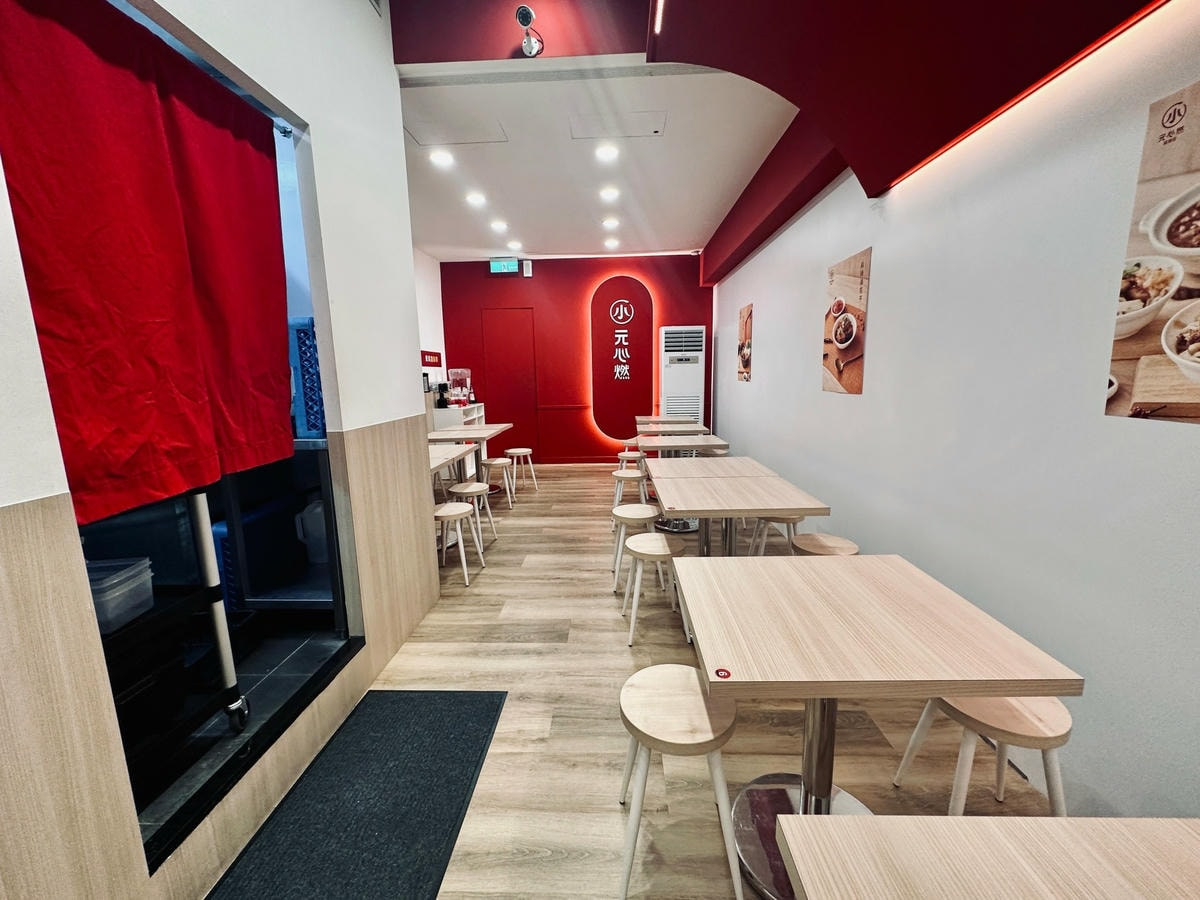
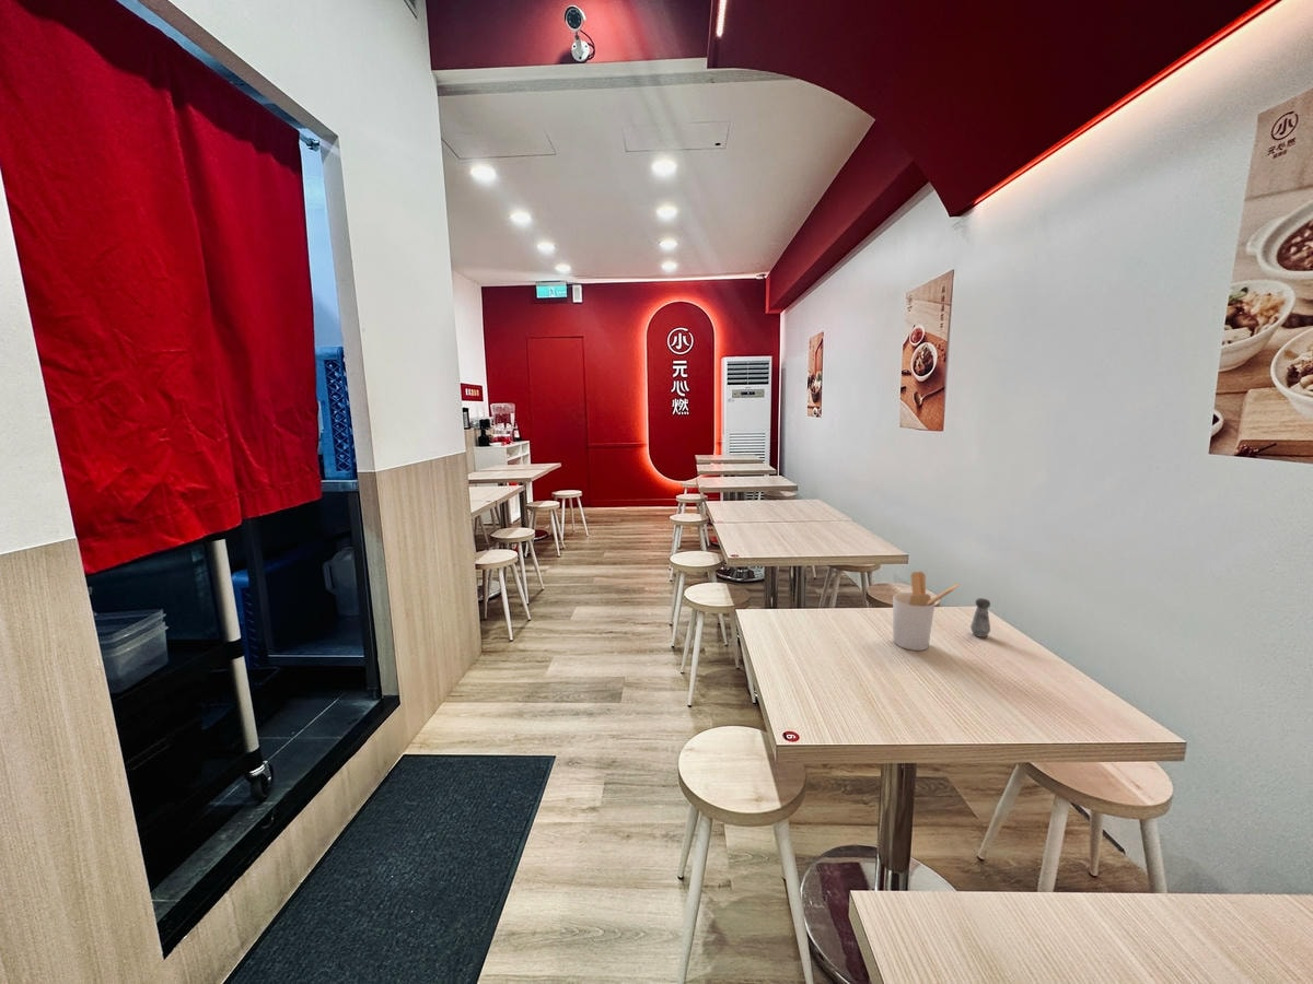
+ salt shaker (981, 617)
+ utensil holder (923, 612)
